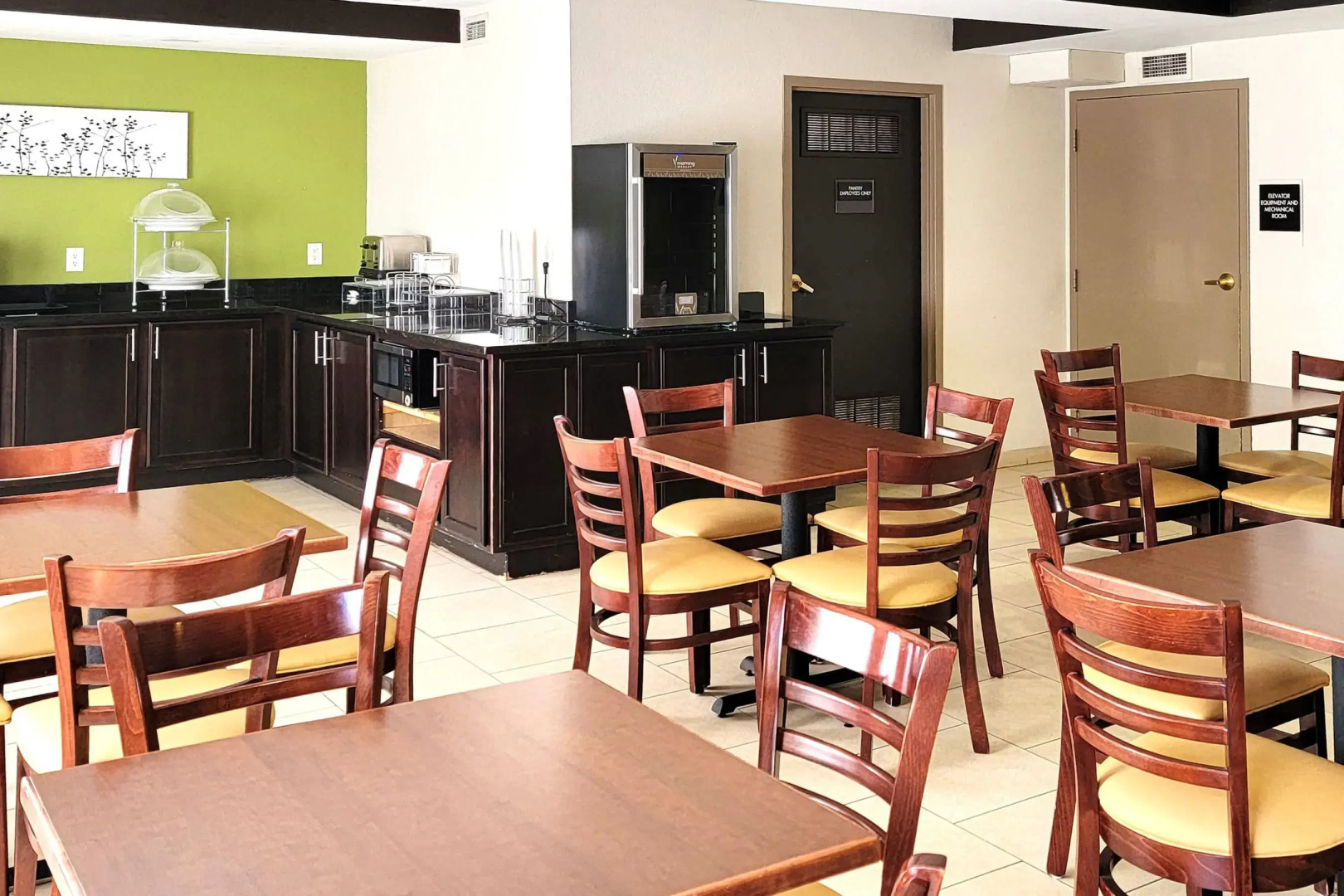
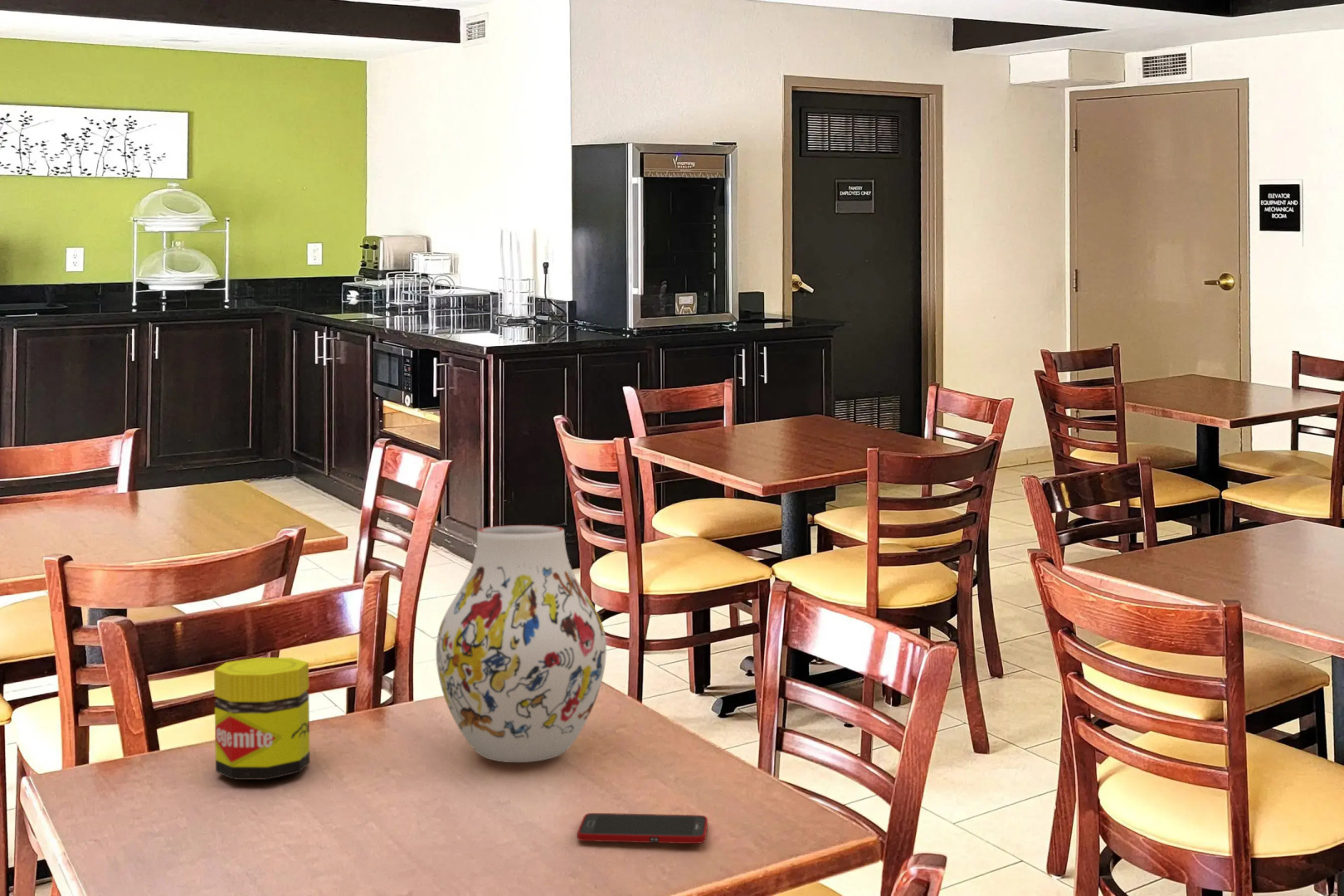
+ jar (262, 718)
+ vase (521, 642)
+ cell phone (643, 828)
